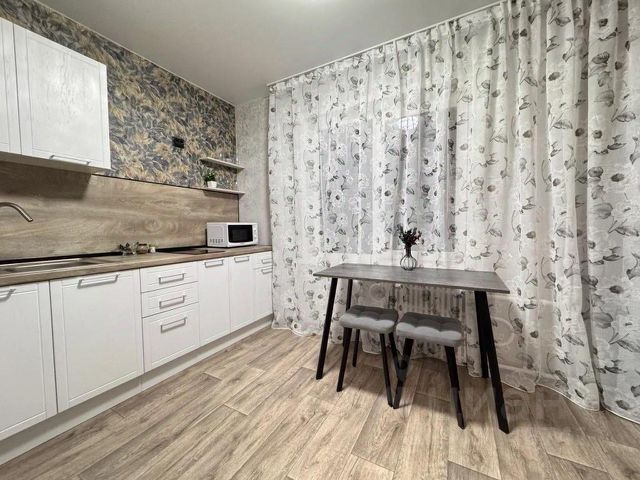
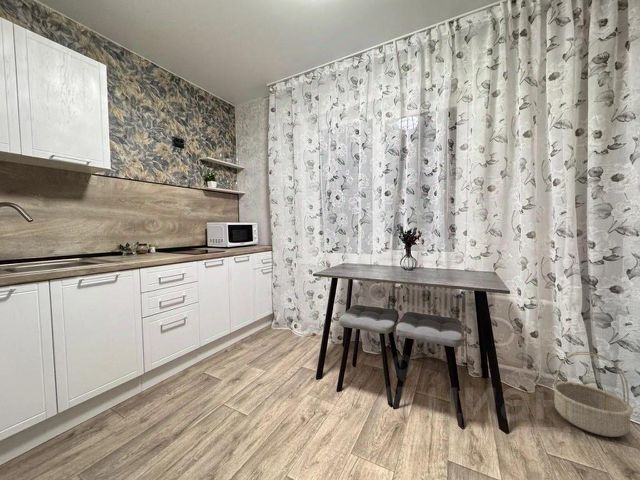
+ basket (589, 387)
